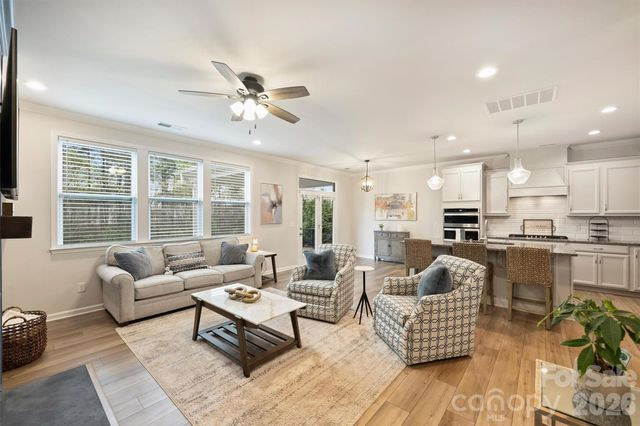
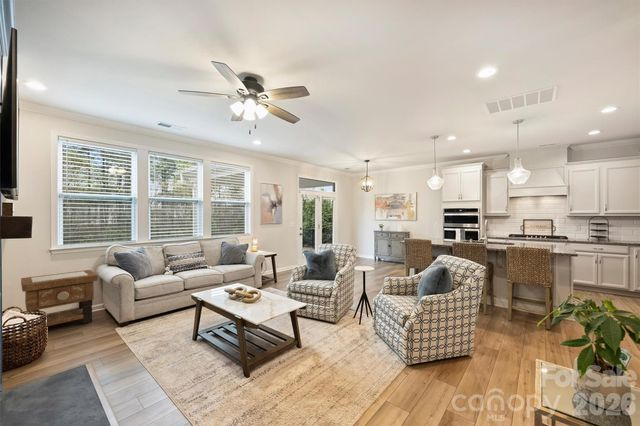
+ side table (60, 300)
